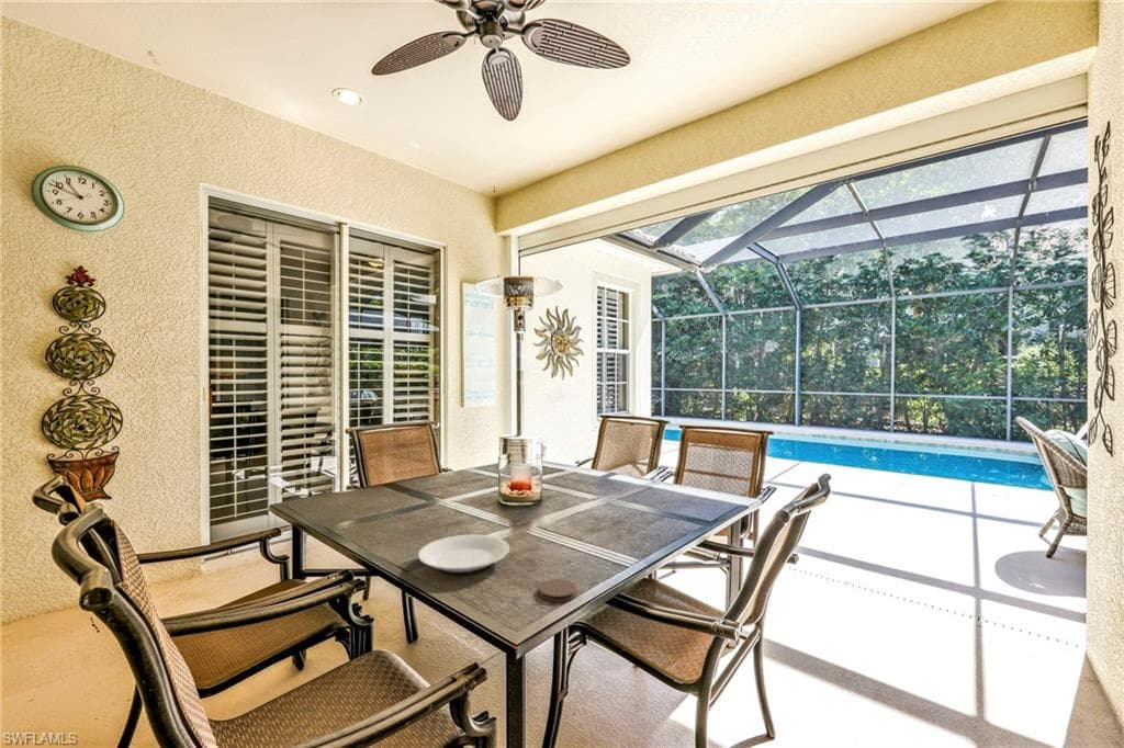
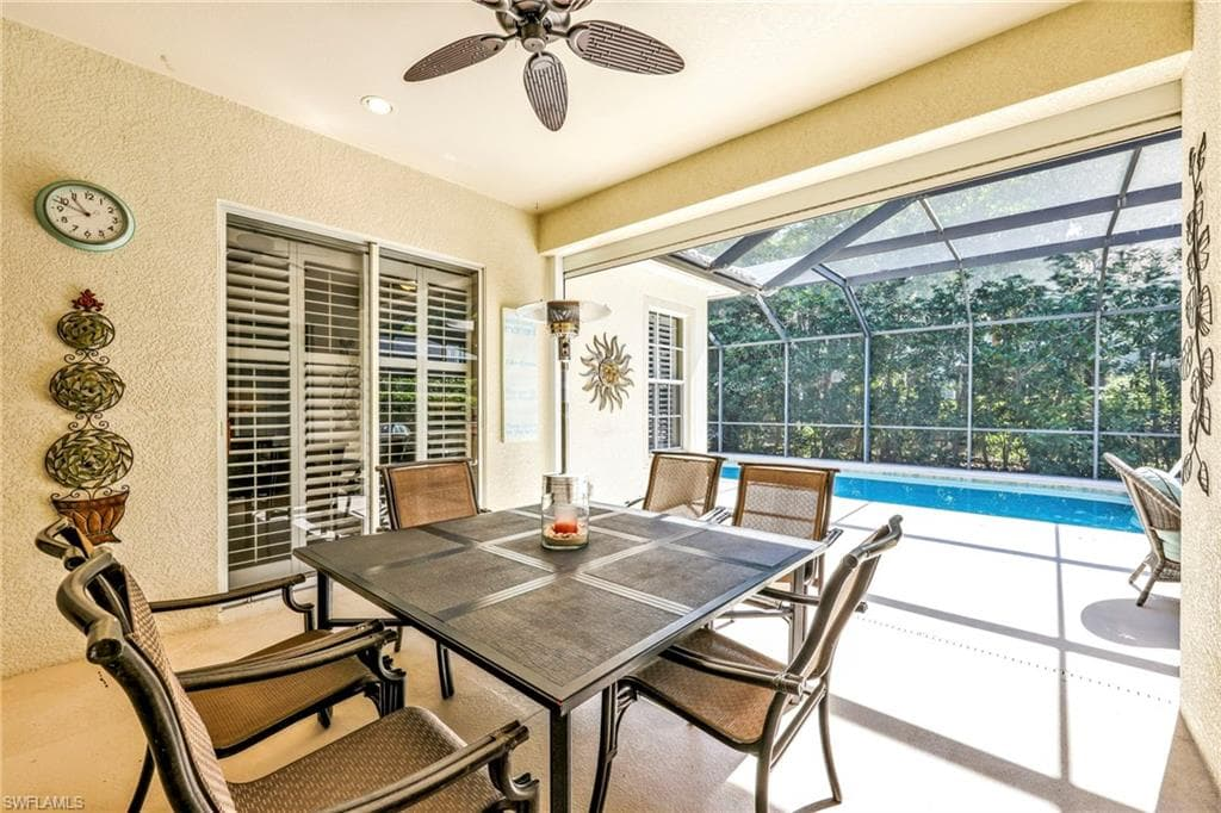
- plate (464, 556)
- coaster (558, 589)
